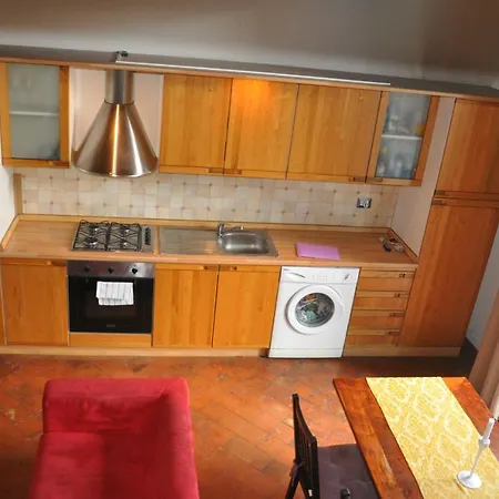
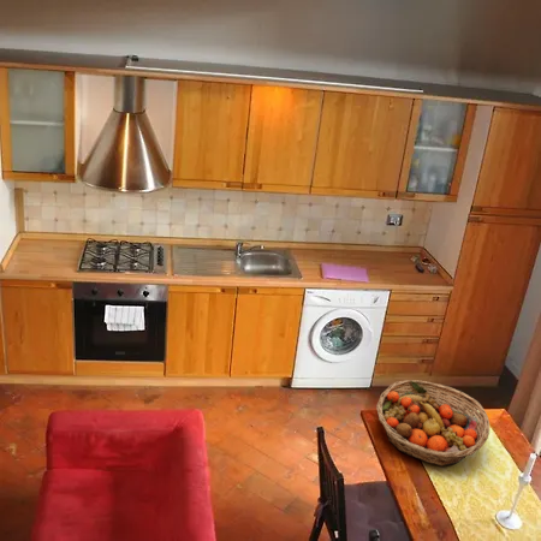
+ fruit basket (430, 422)
